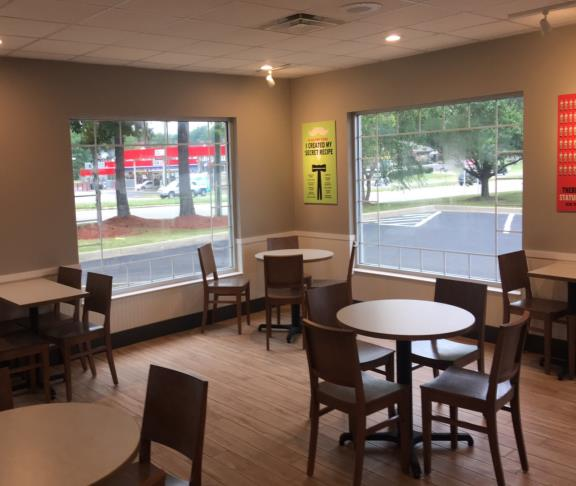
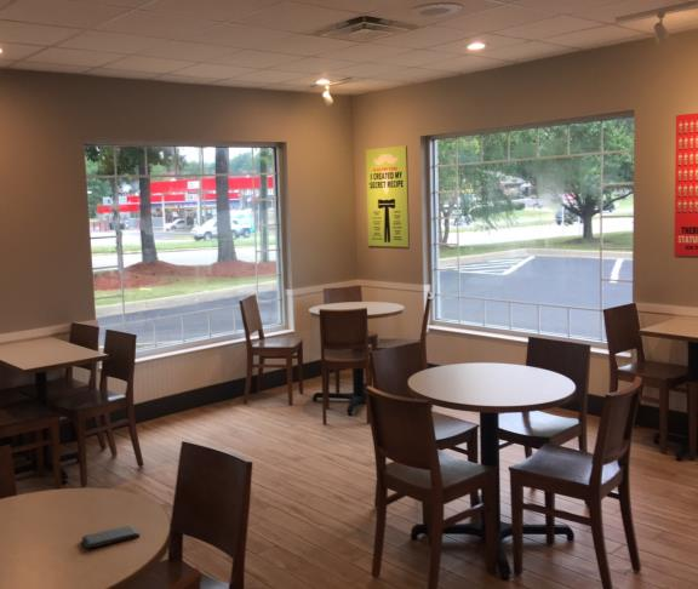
+ smartphone (110, 536)
